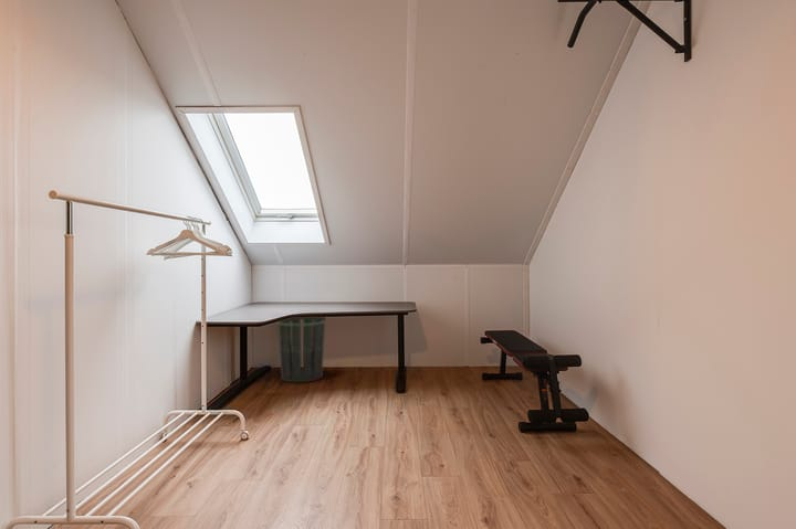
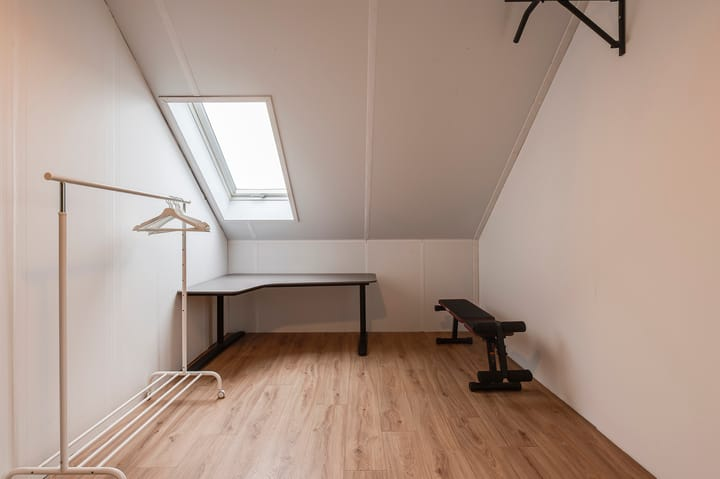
- waste bin (303, 342)
